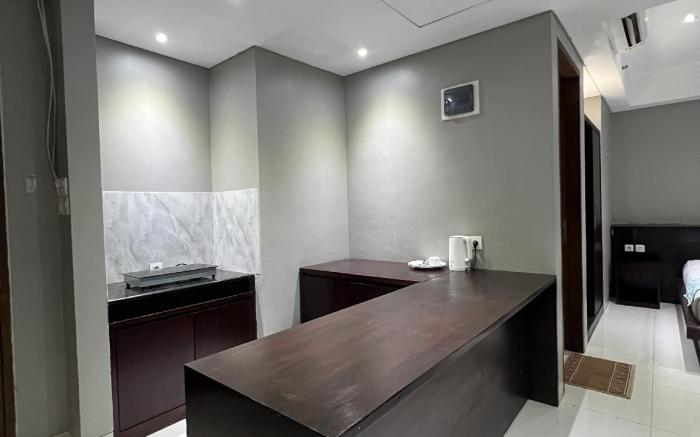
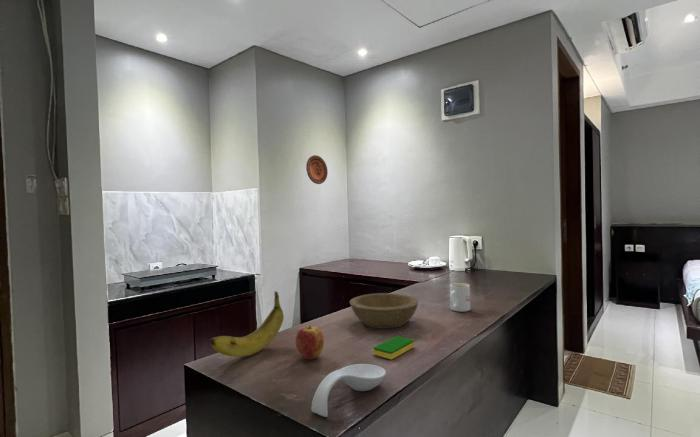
+ banana (251, 333)
+ decorative plate (316, 169)
+ bowl (384, 311)
+ spoon rest (350, 380)
+ dish sponge (394, 347)
+ apple (309, 341)
+ mug (458, 297)
